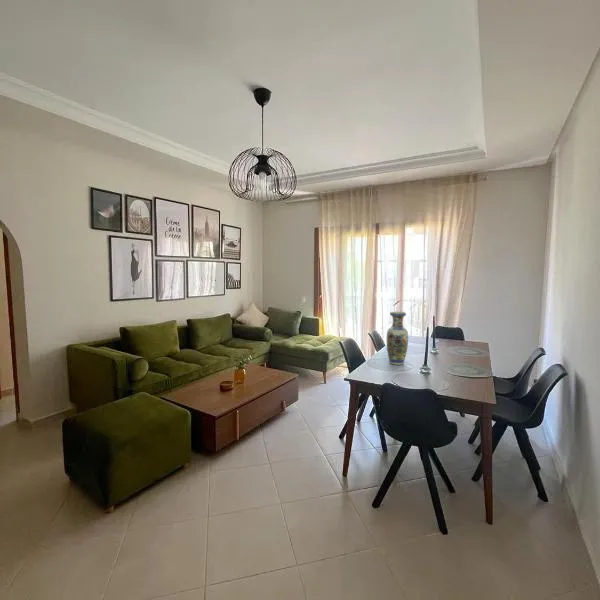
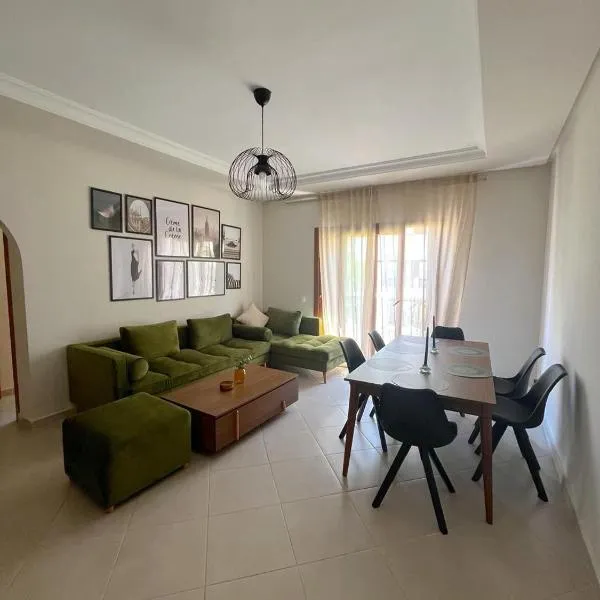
- vase (397, 338)
